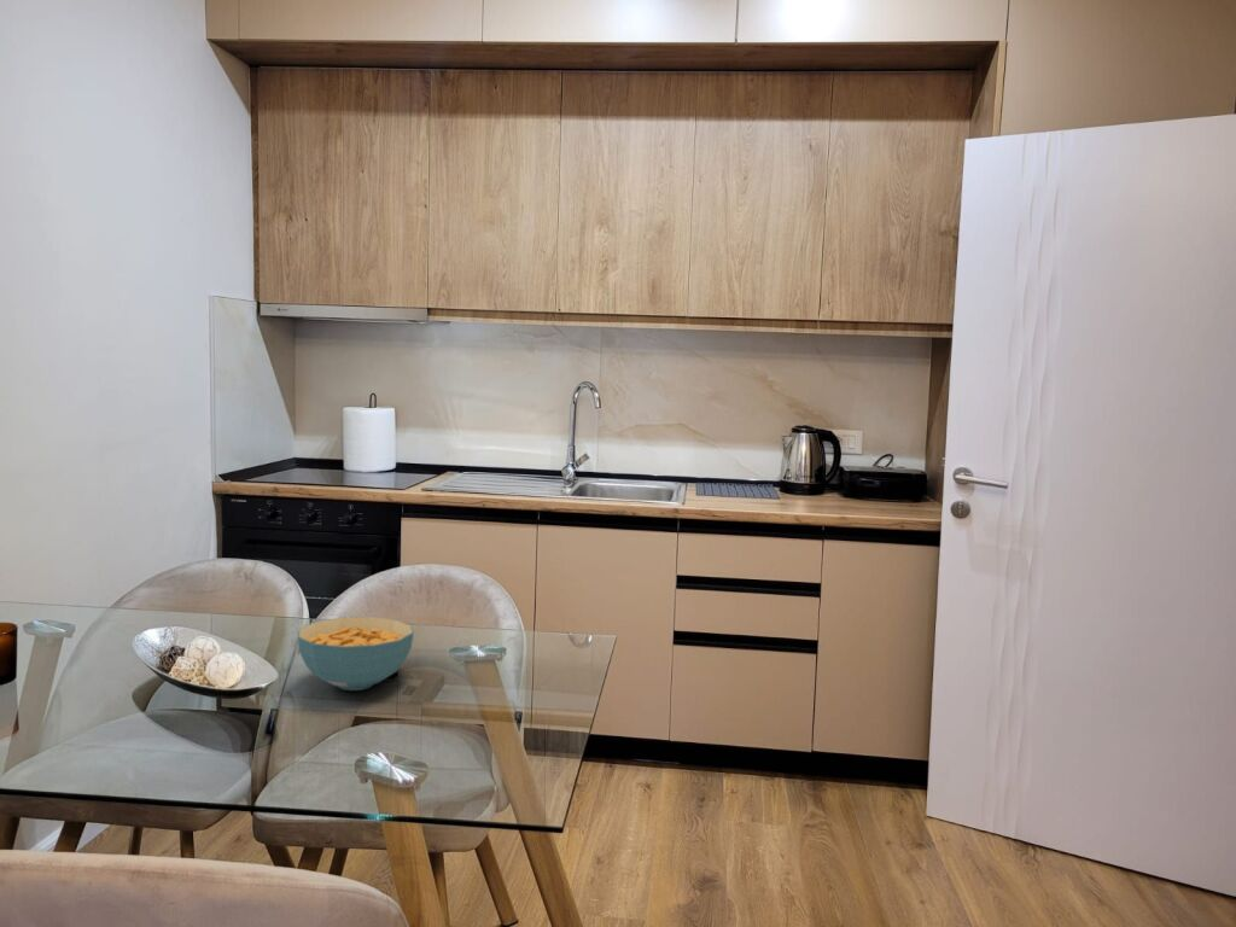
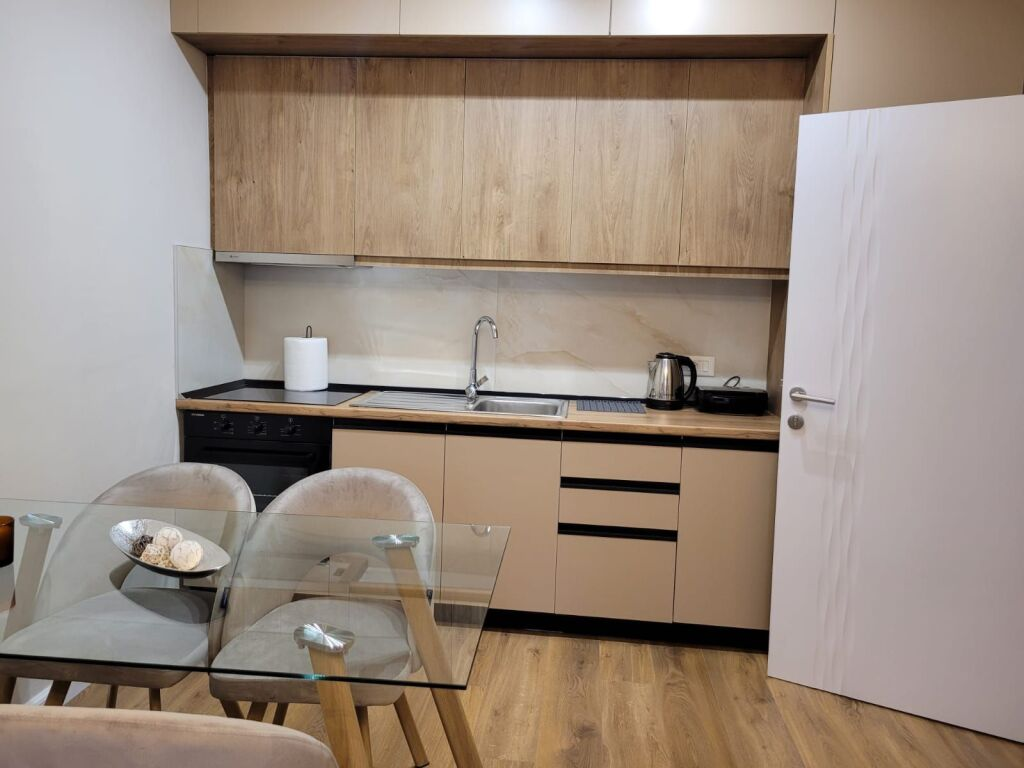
- cereal bowl (355, 658)
